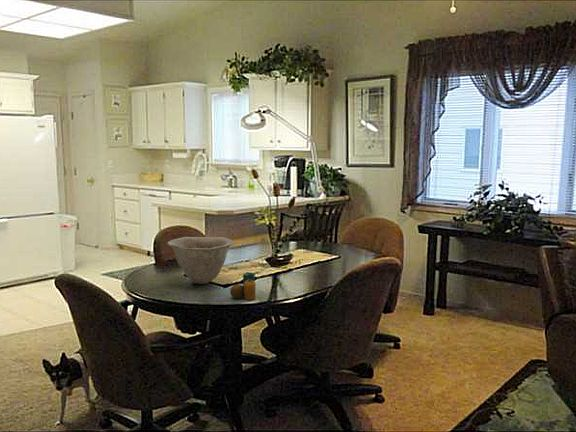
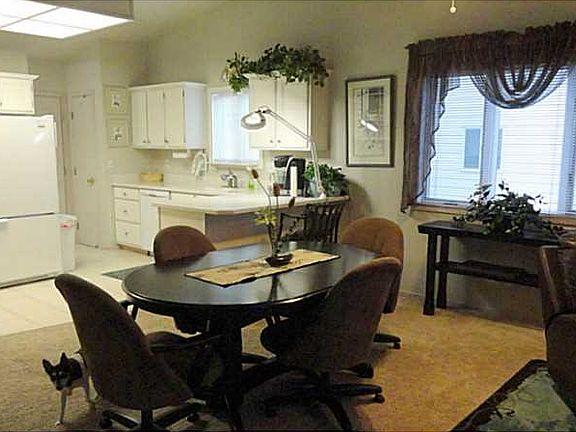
- candle (244, 285)
- bowl (201, 262)
